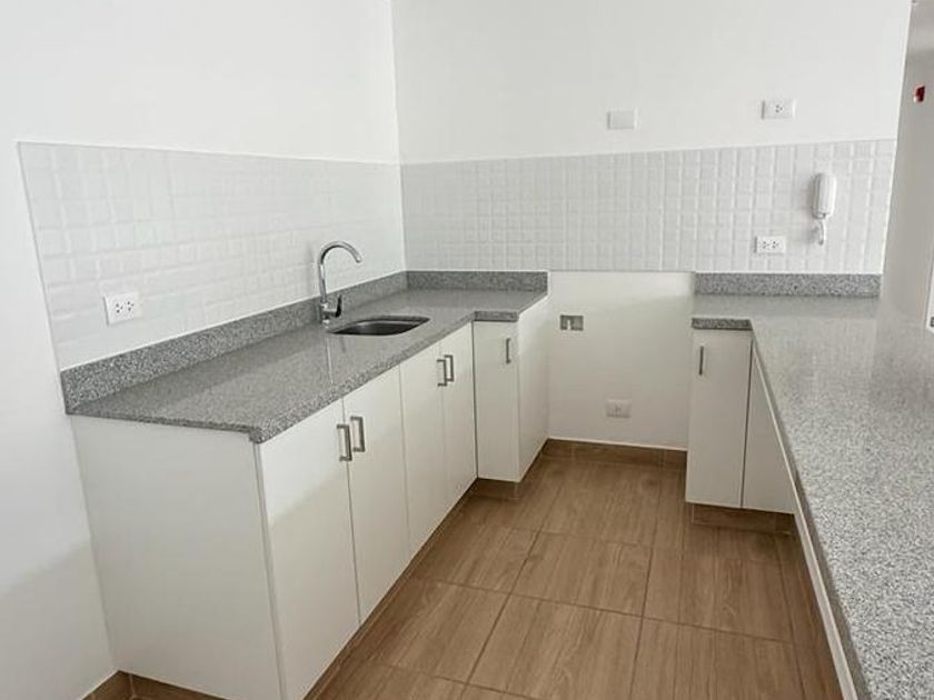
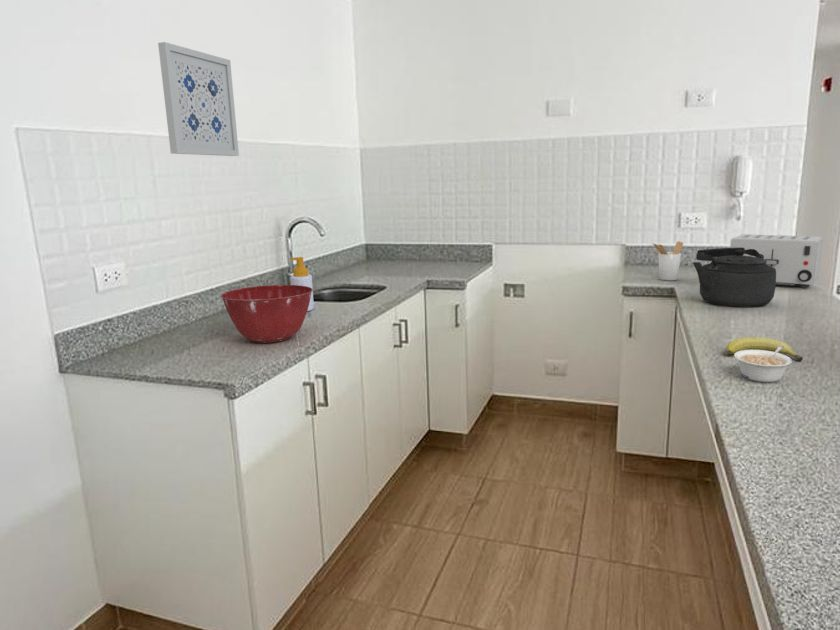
+ utensil holder (665, 260)
+ mixing bowl (269, 314)
+ fruit (762, 347)
+ legume (761, 364)
+ wall art (202, 104)
+ toaster (773, 260)
+ kettle (734, 275)
+ soap bottle (301, 283)
